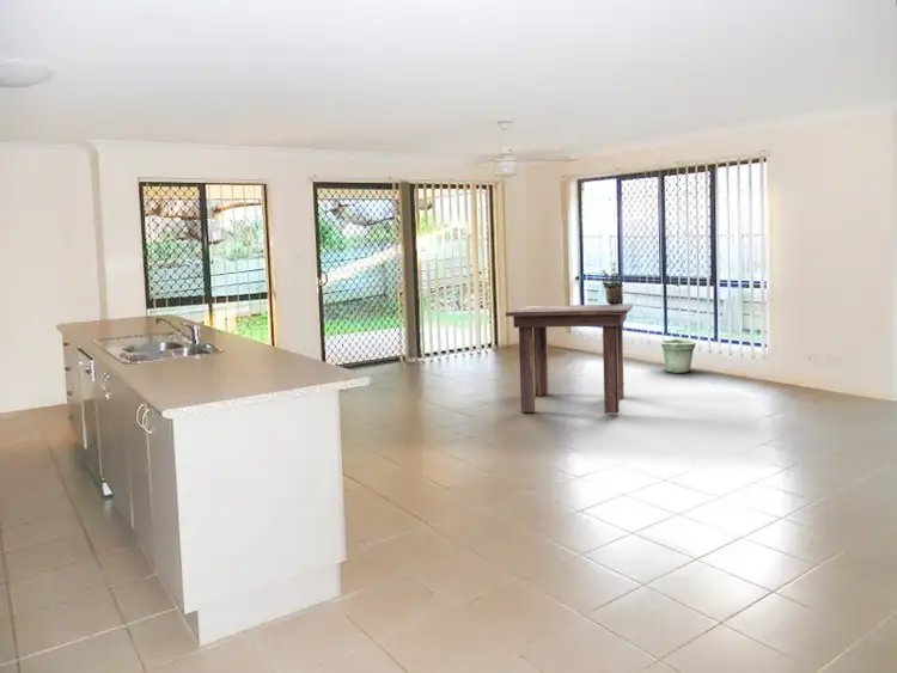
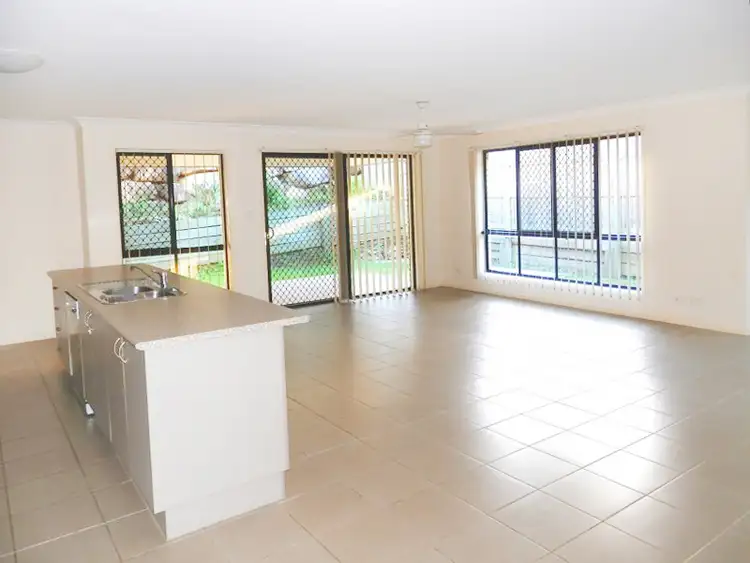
- potted plant (612, 283)
- flower pot (678, 355)
- dining table (547, 356)
